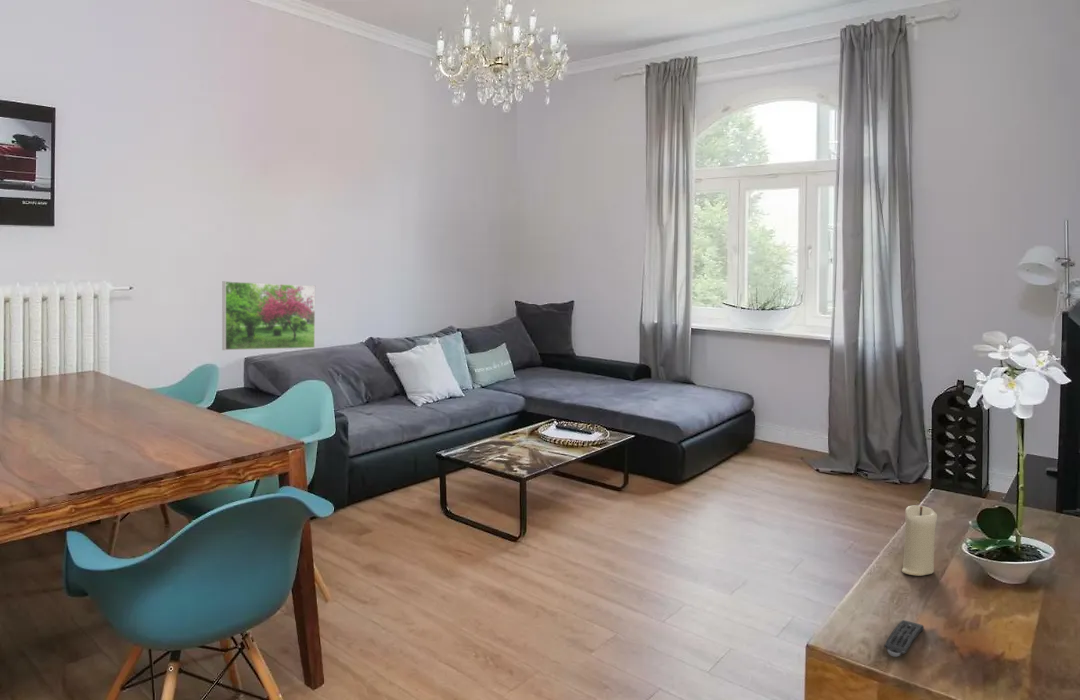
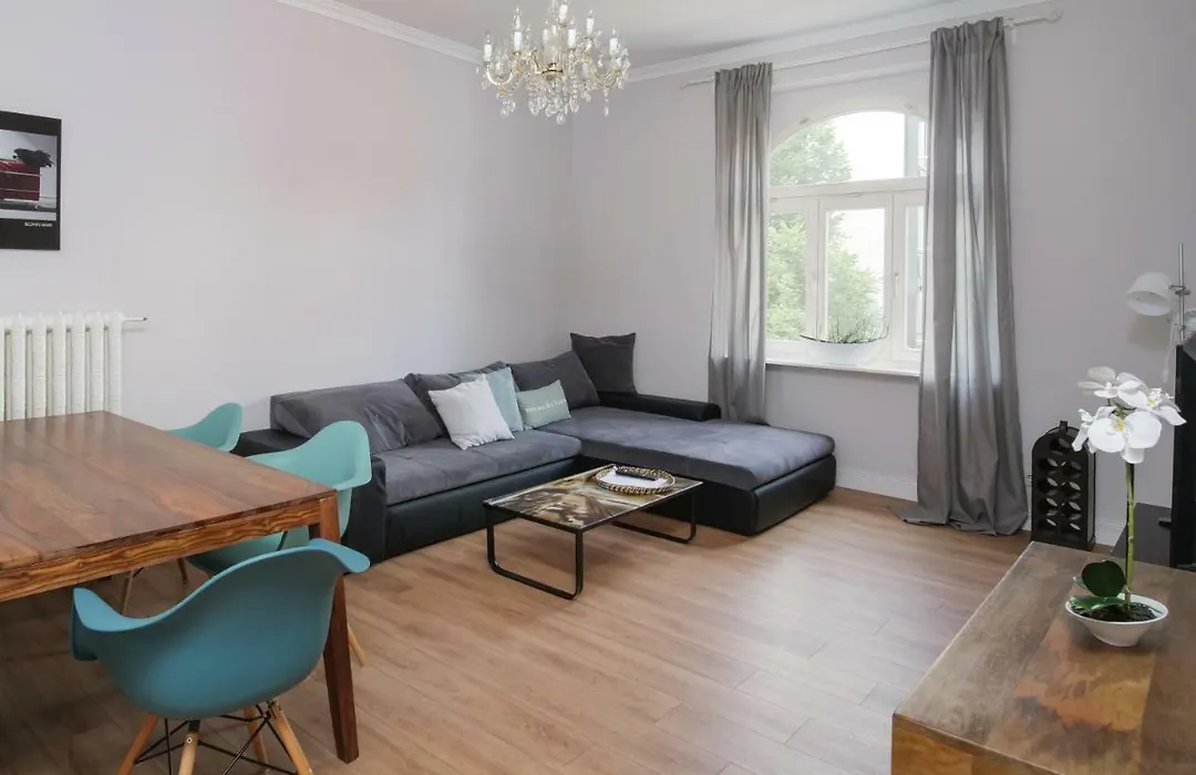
- candle (919, 538)
- remote control (903, 638)
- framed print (271, 316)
